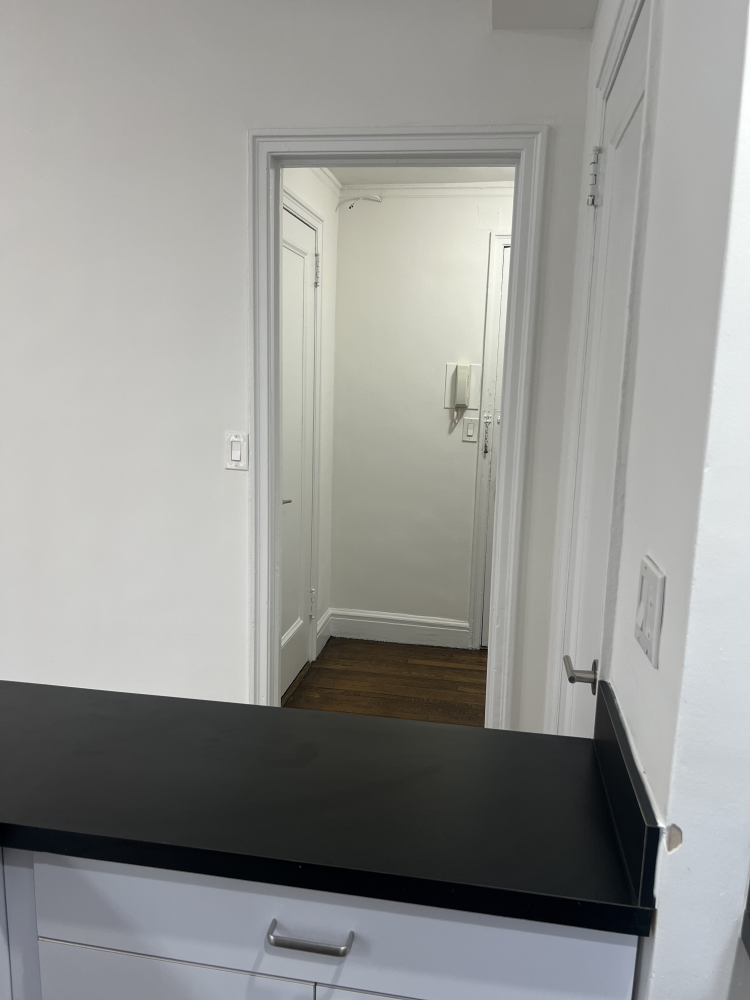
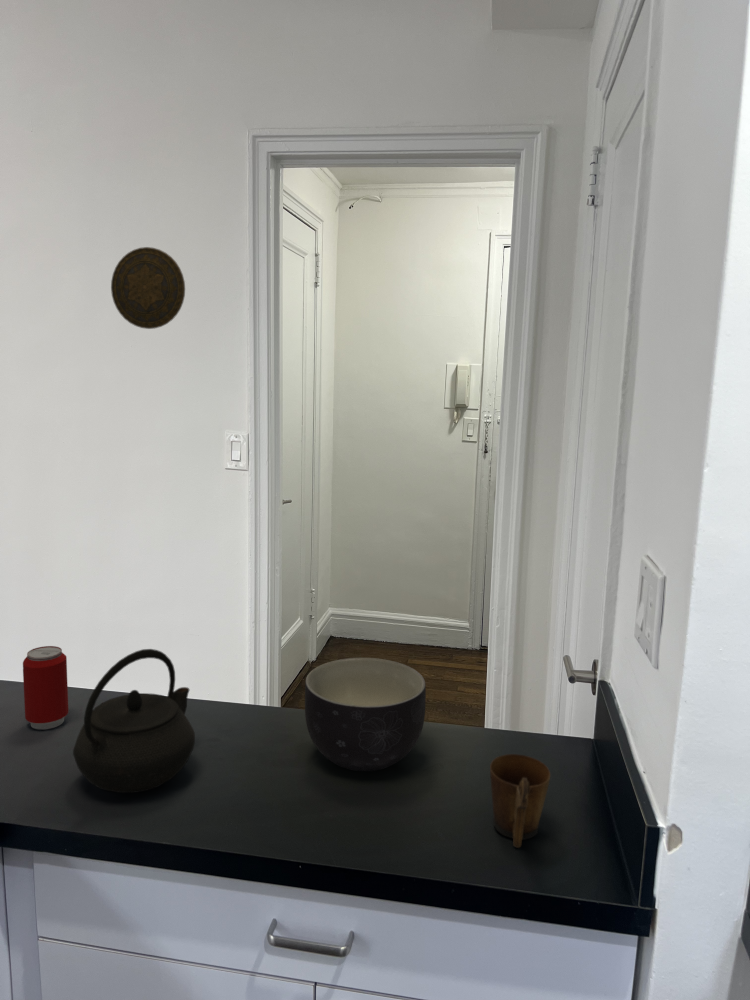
+ kettle (141, 711)
+ mug (520, 798)
+ bowl (364, 717)
+ beverage can (46, 687)
+ decorative plate (146, 287)
